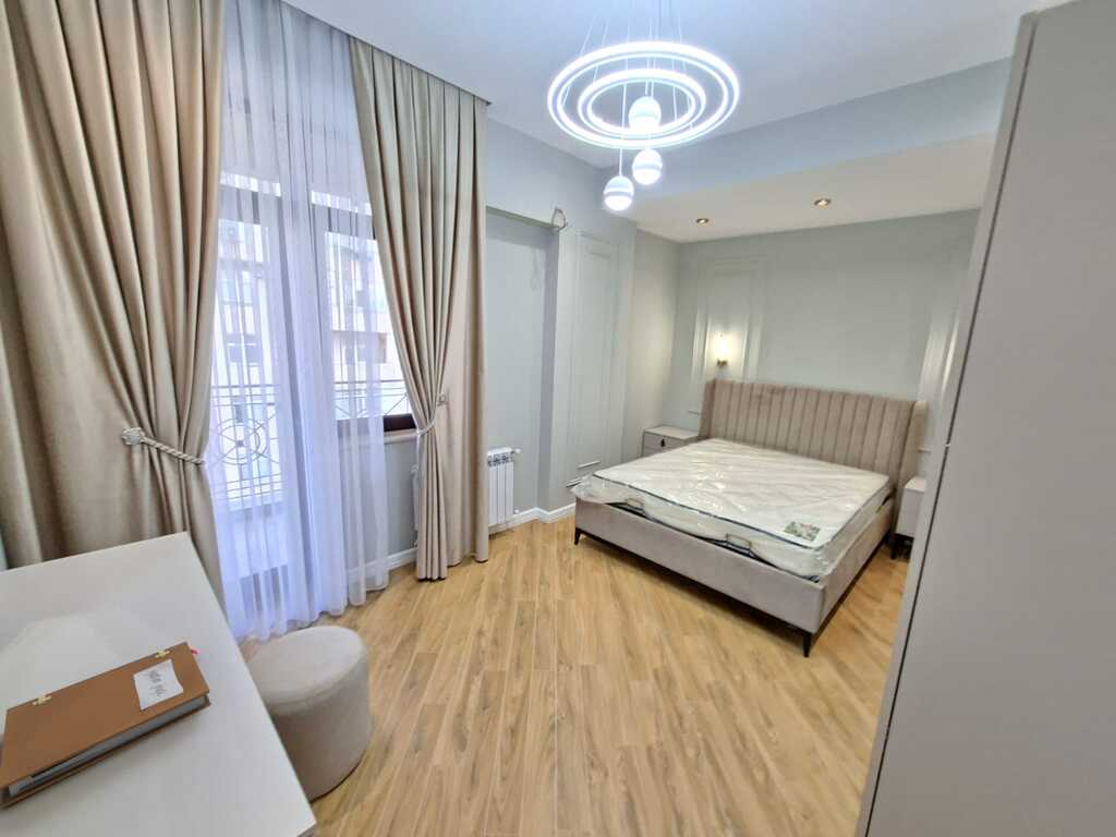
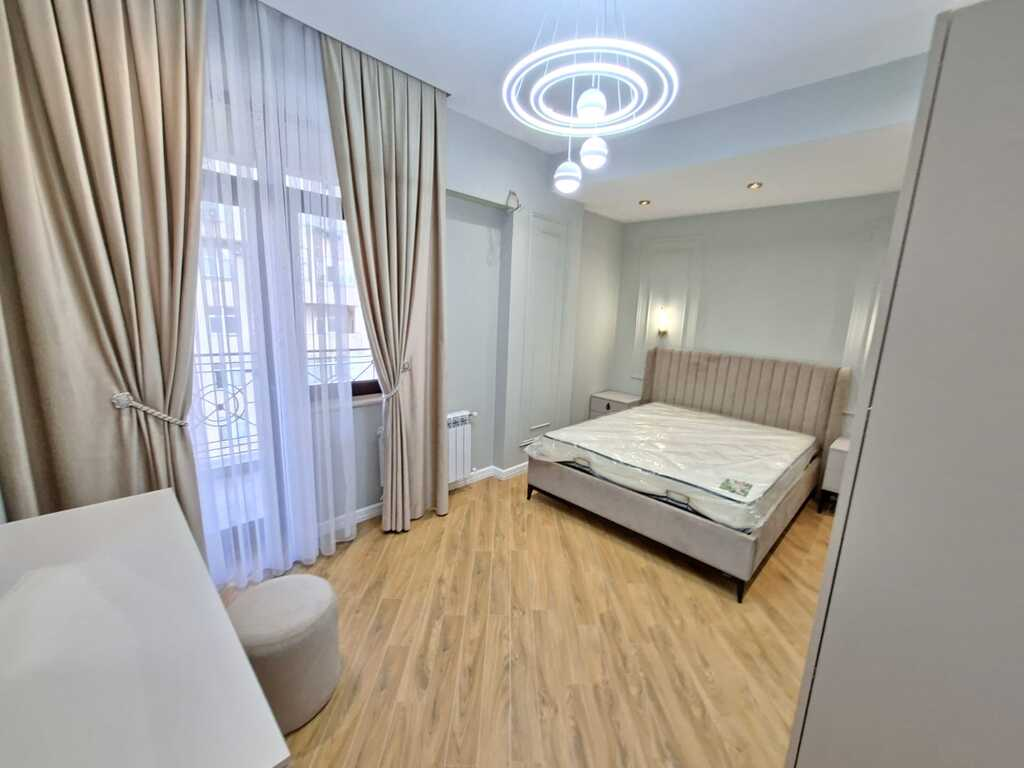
- notebook (118, 704)
